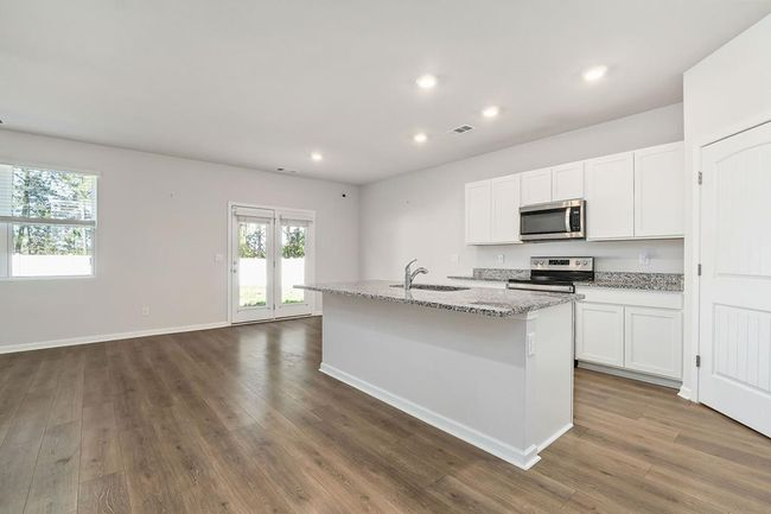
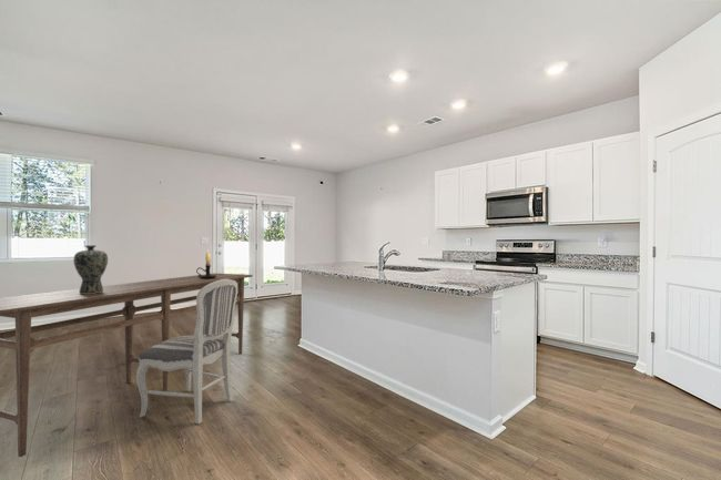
+ dining table (144, 321)
+ vase (91, 268)
+ dining chair (193, 343)
+ candle holder (206, 262)
